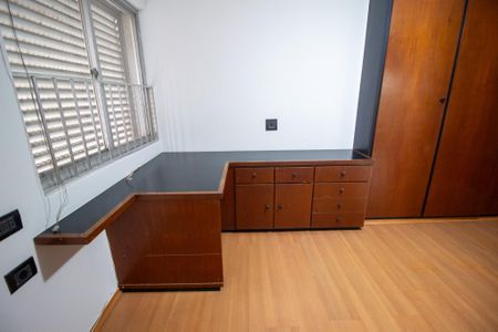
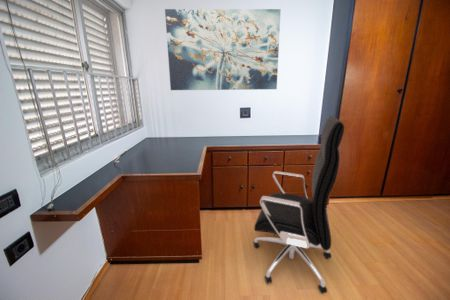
+ wall art (223, 51)
+ office chair (293, 194)
